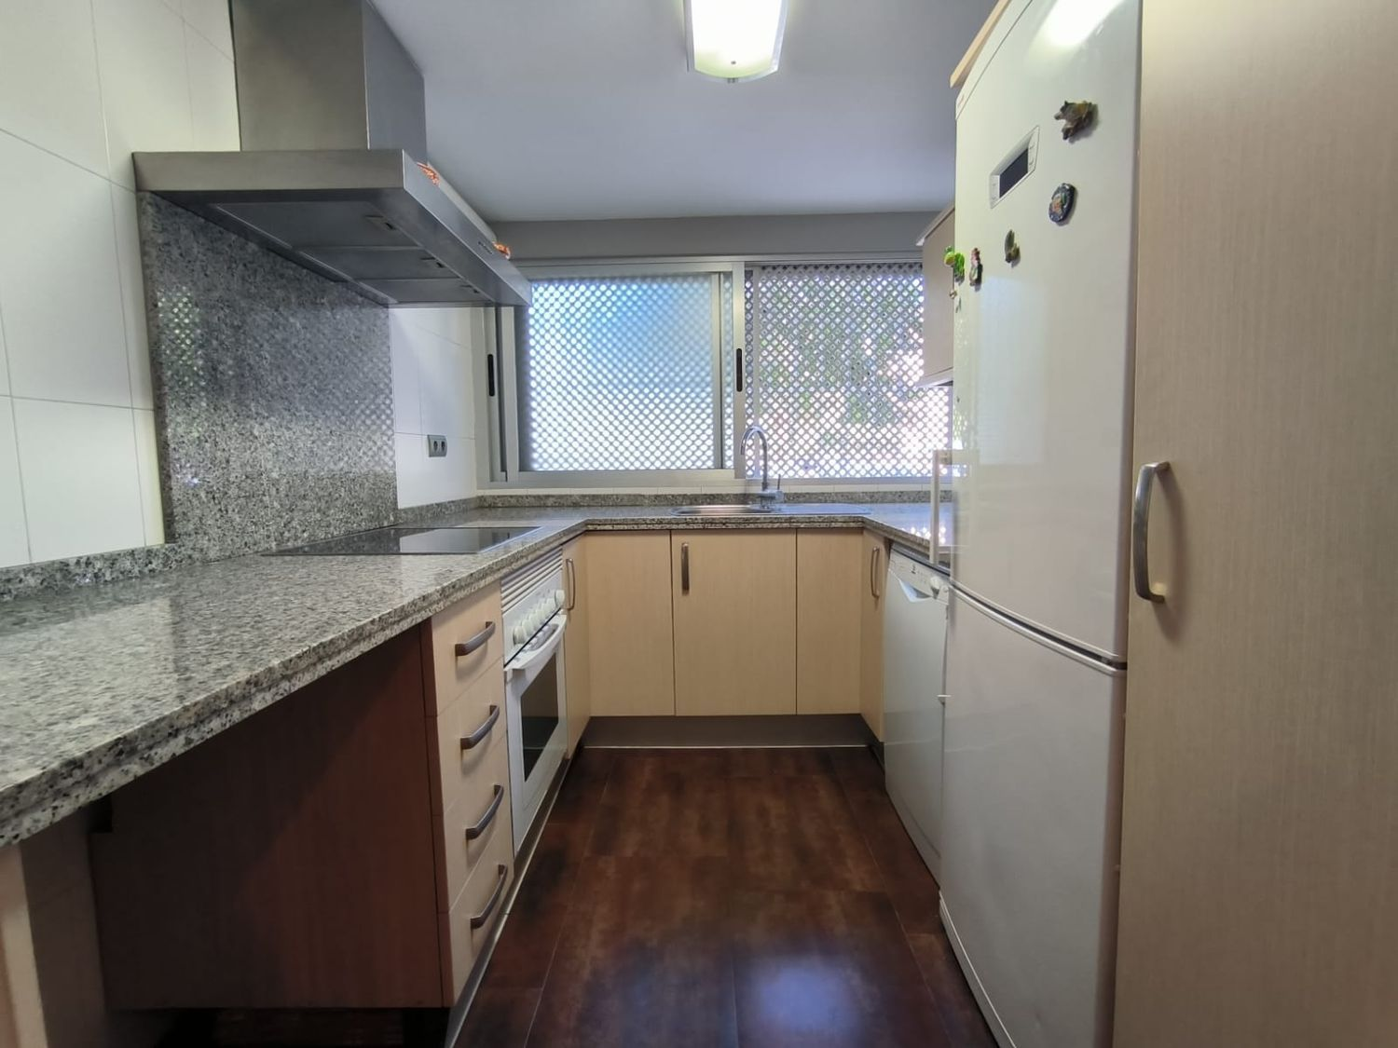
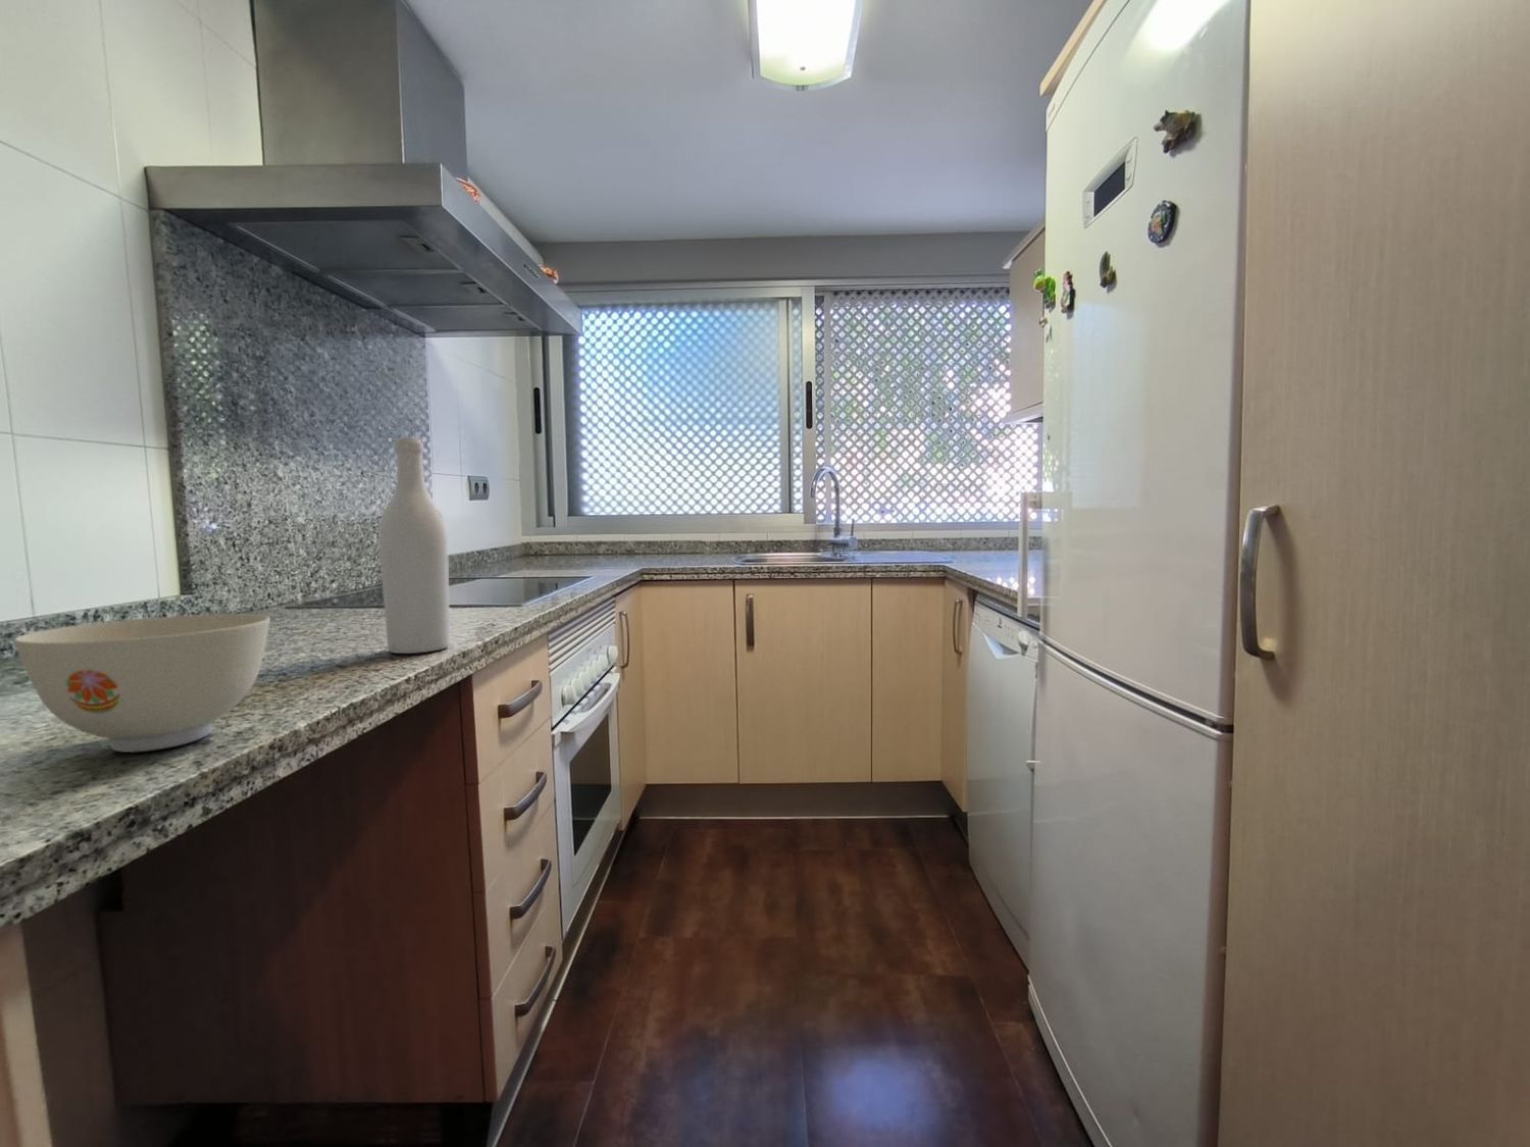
+ wine bottle (413, 545)
+ bowl (158, 683)
